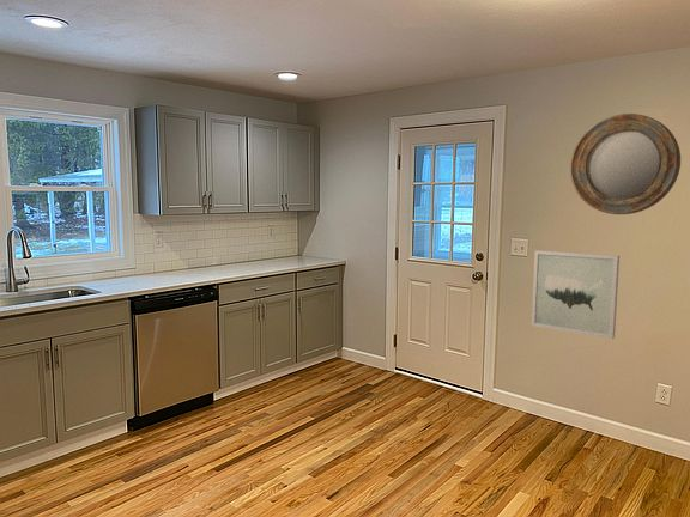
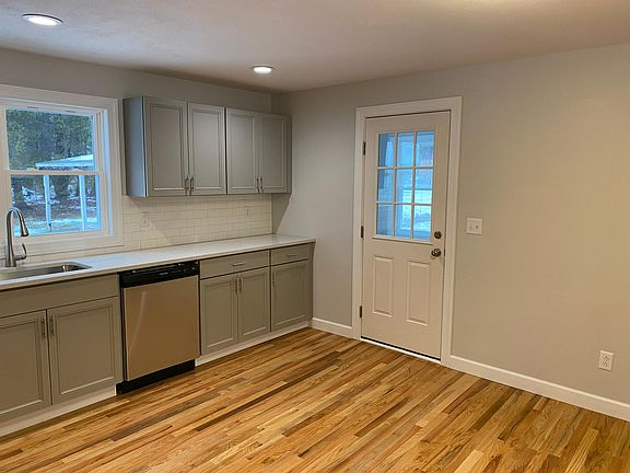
- wall art (573, 292)
- home mirror (622, 164)
